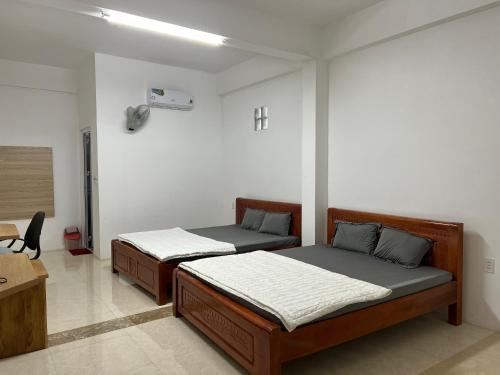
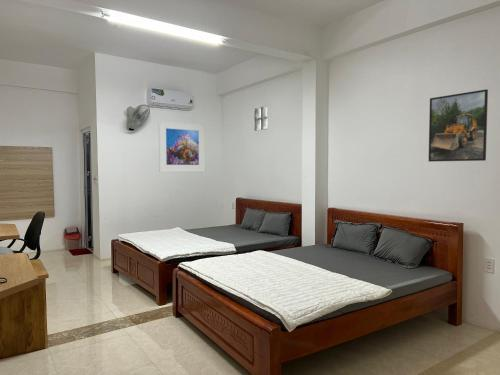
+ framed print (182, 147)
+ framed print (456, 127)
